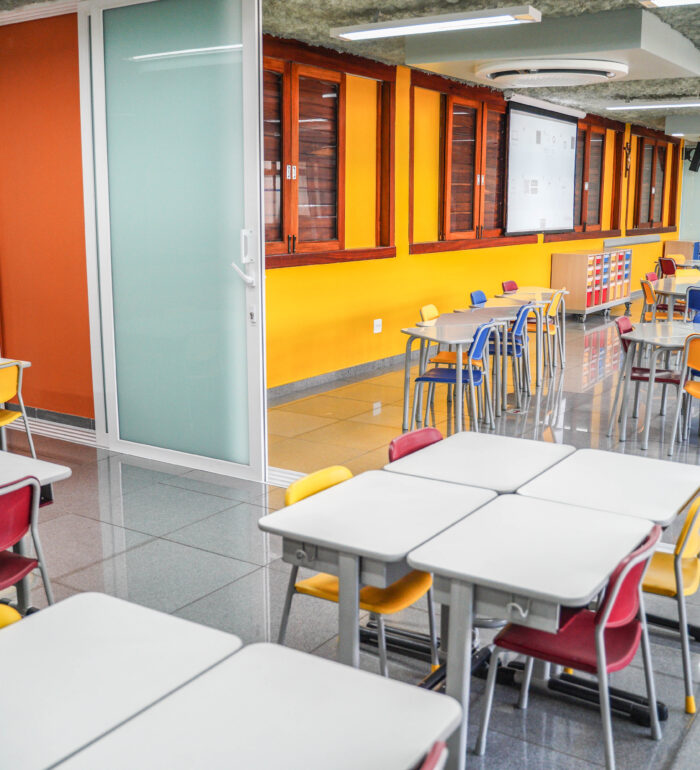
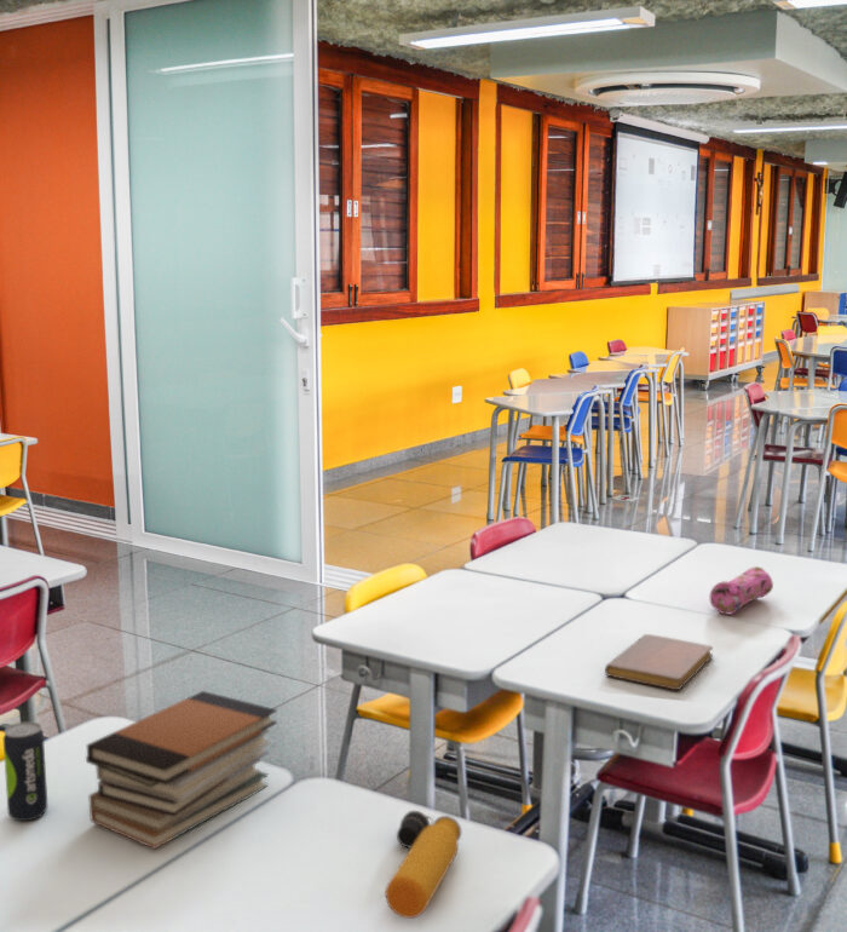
+ book stack (185, 764)
+ beverage can (25, 771)
+ pencil case (742, 589)
+ water bottle (415, 851)
+ notebook (659, 660)
